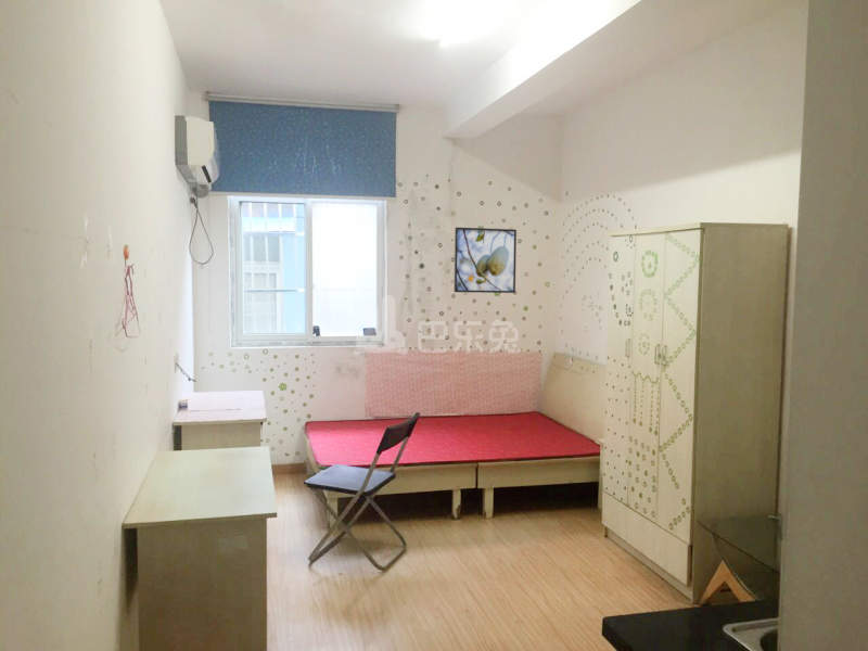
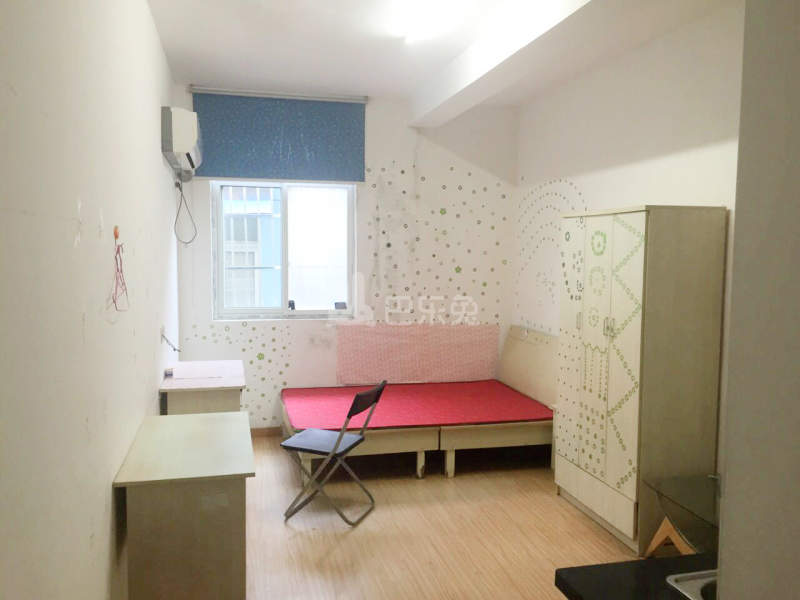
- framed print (485, 260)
